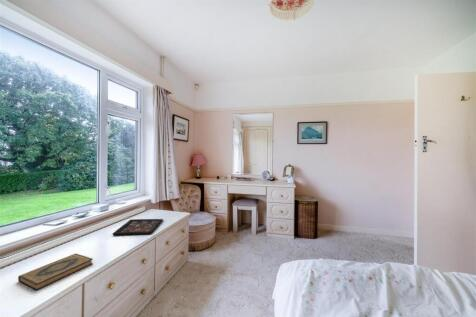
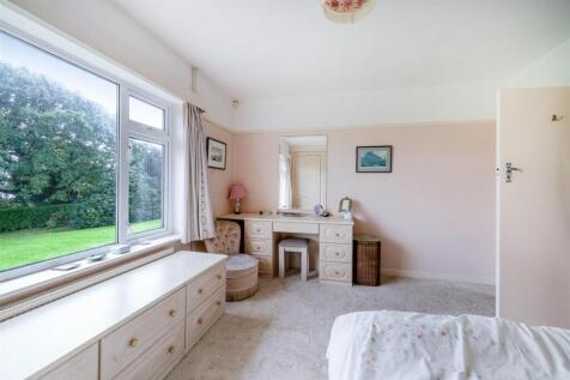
- hardback book (58, 269)
- decorative tray (140, 226)
